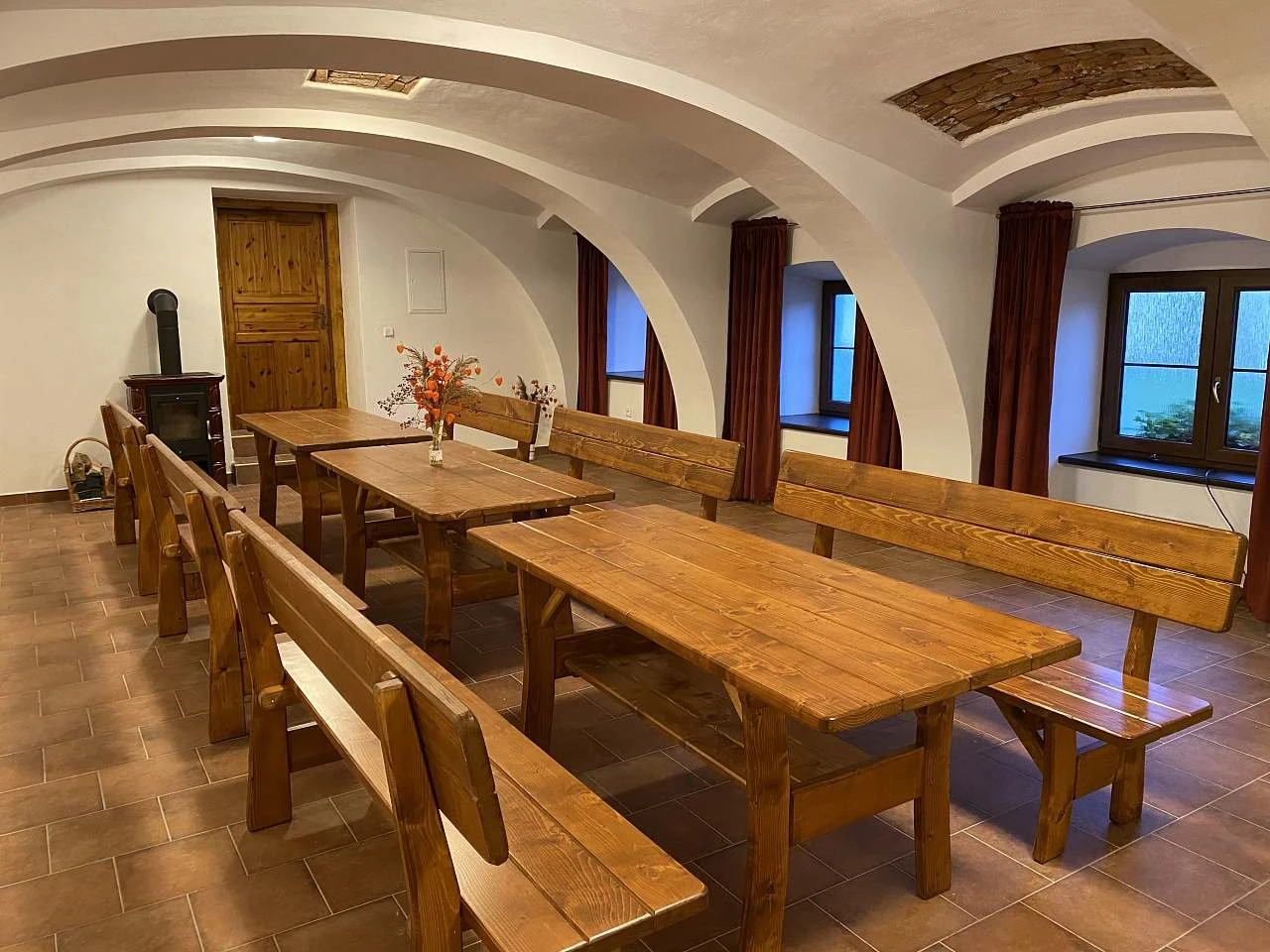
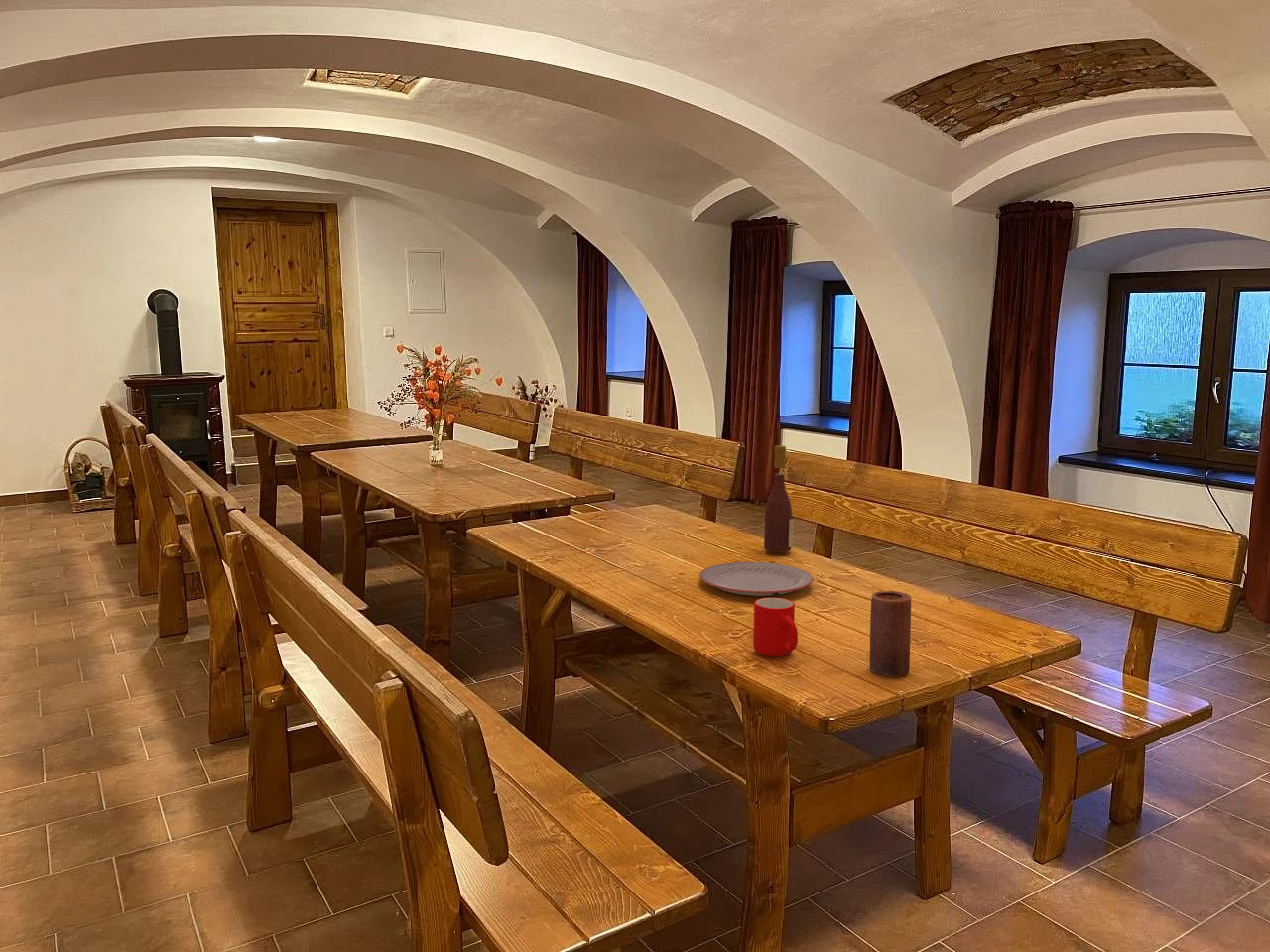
+ cup (779, 631)
+ wine bottle (778, 499)
+ candle (890, 633)
+ plate (755, 580)
